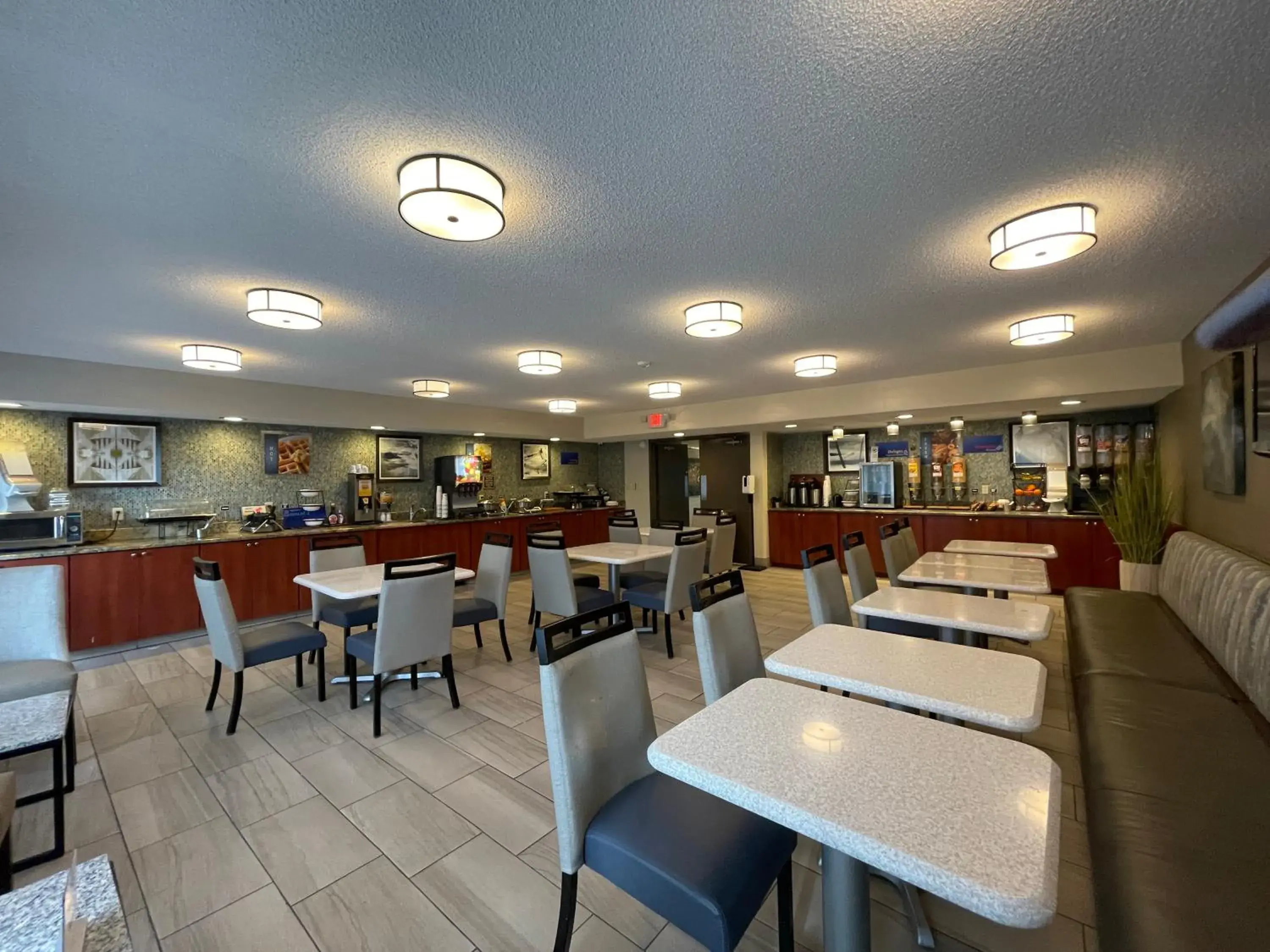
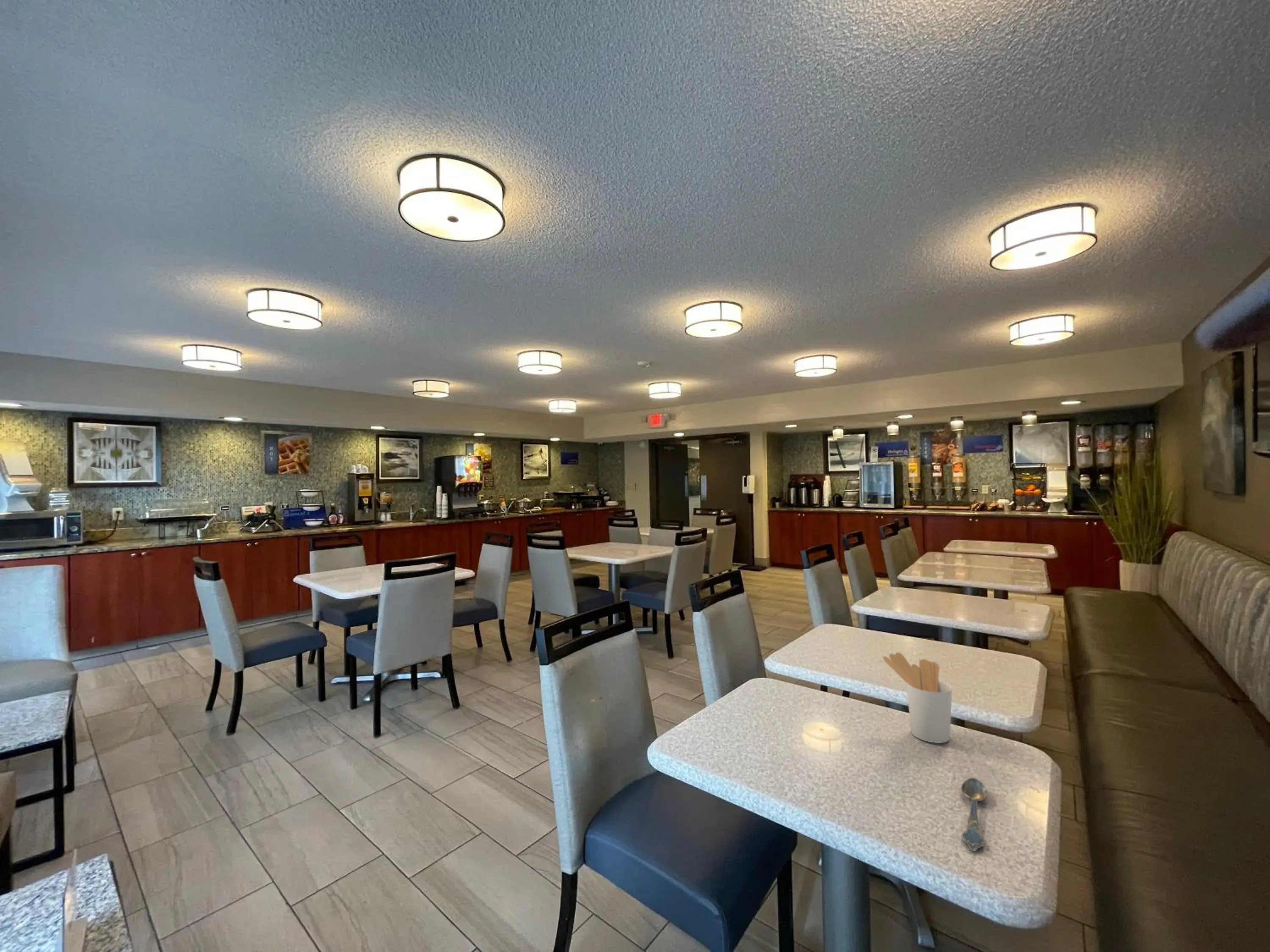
+ spoon (974, 811)
+ utensil holder (918, 694)
